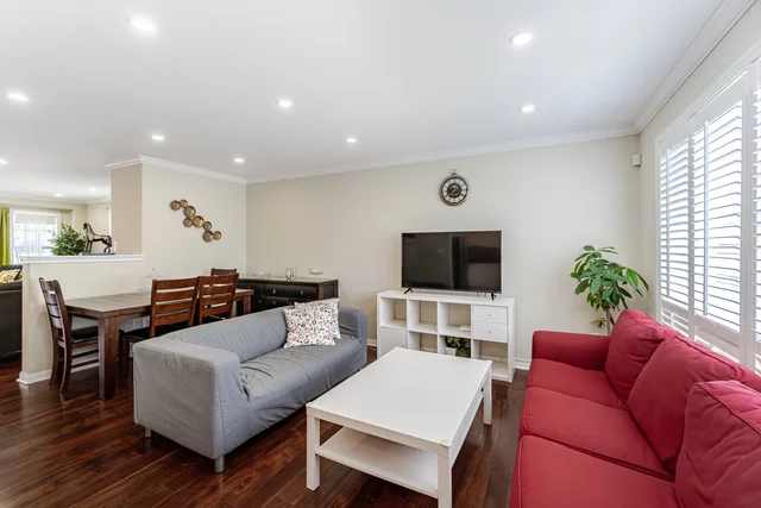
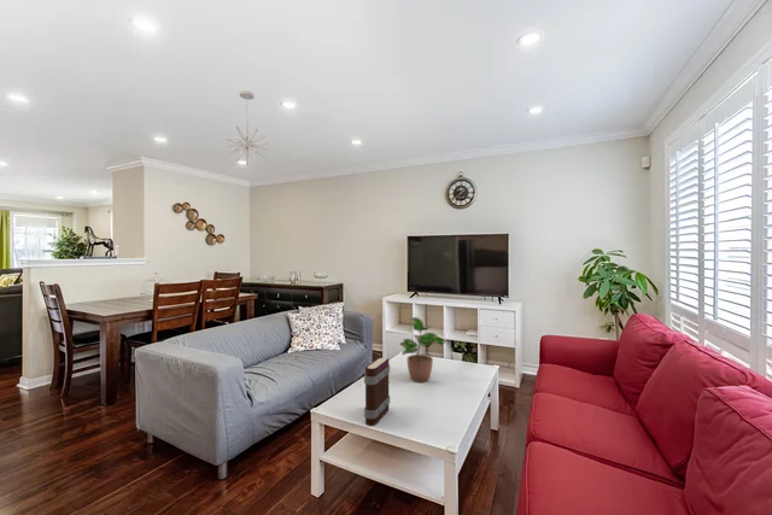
+ potted plant (420, 349)
+ book (376, 390)
+ pendant light (246, 128)
